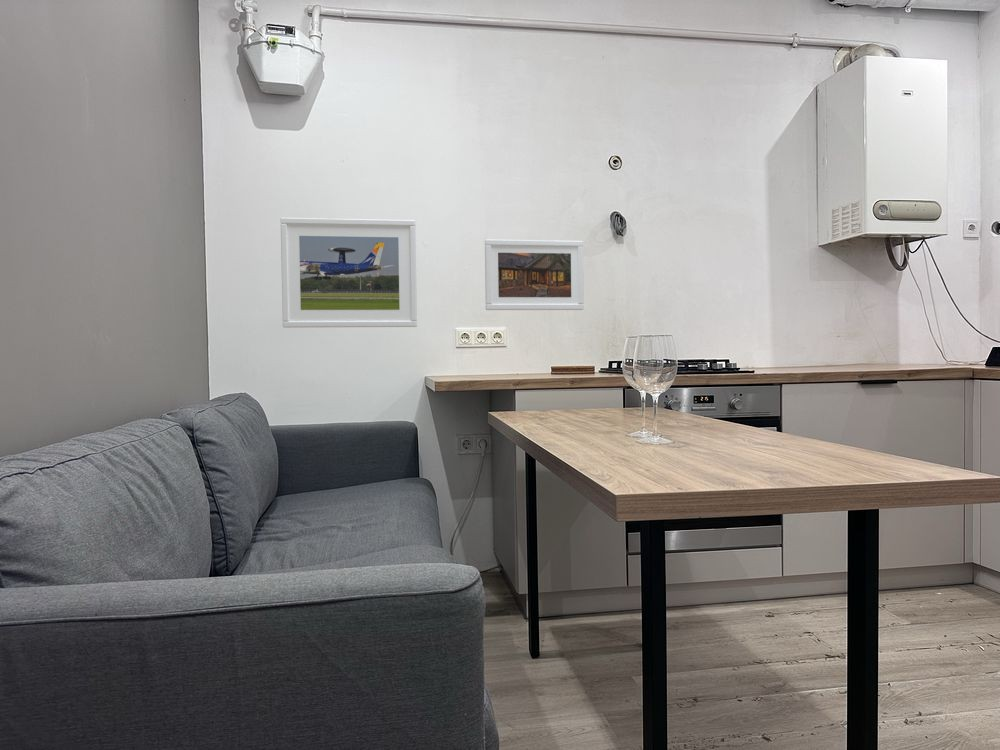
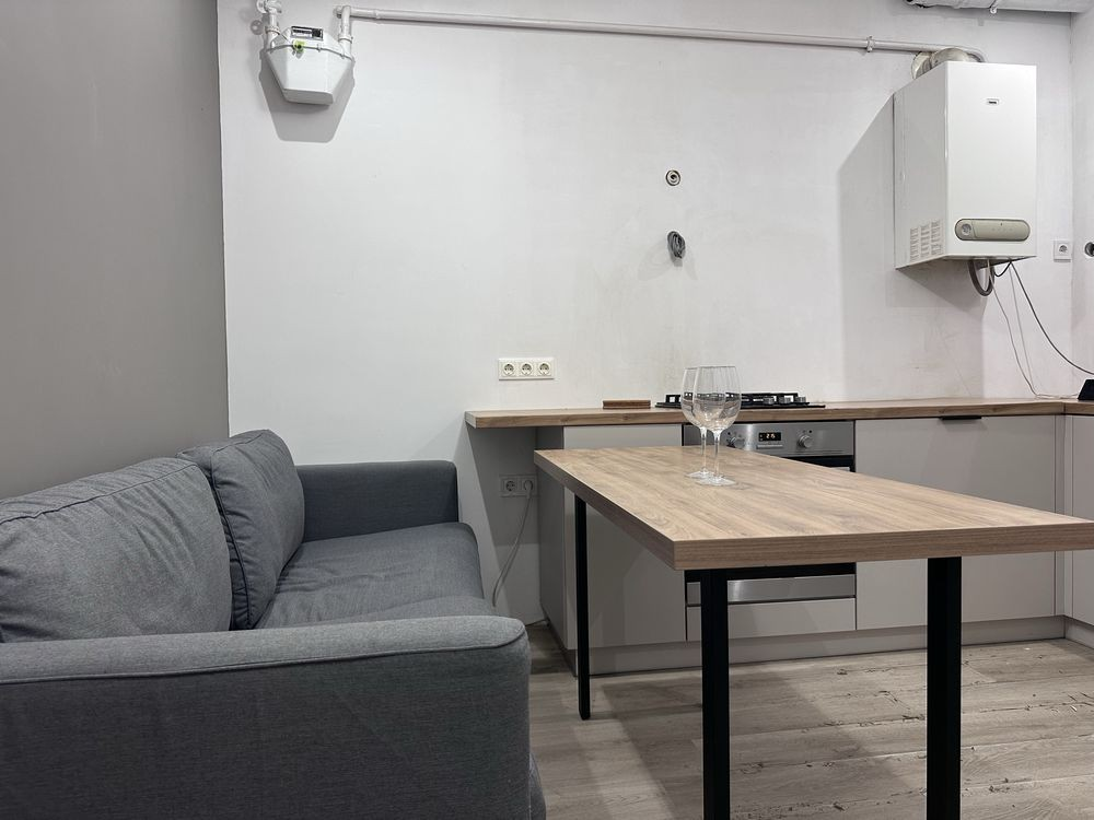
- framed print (350, 273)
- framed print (534, 275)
